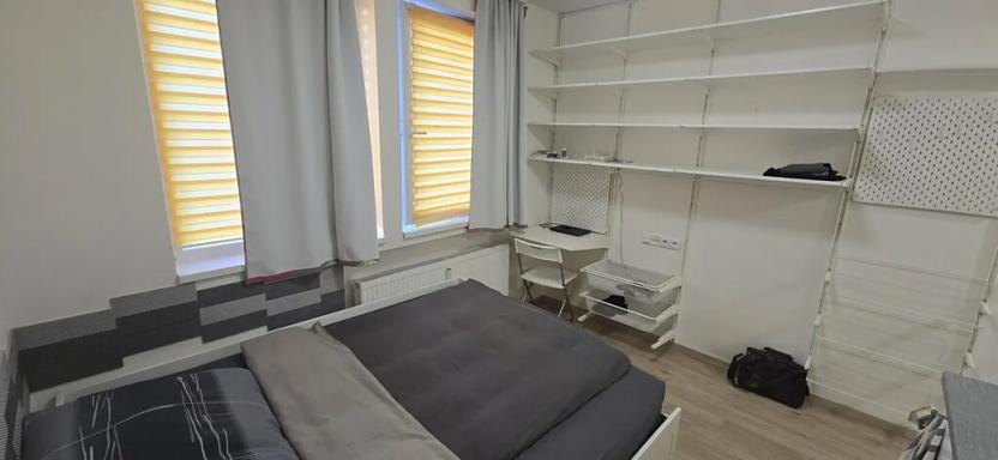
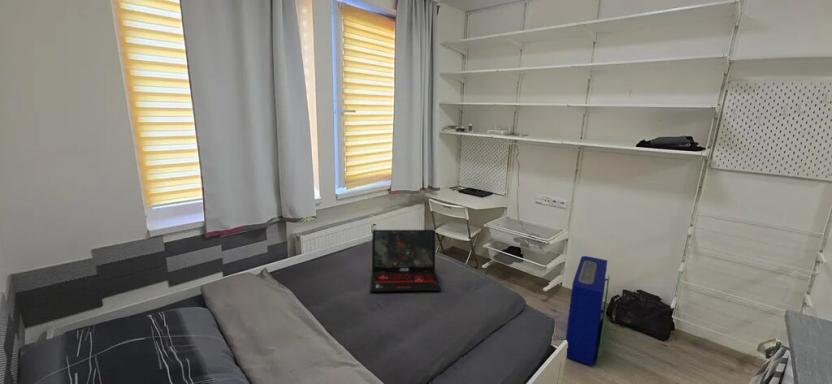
+ air purifier (588, 304)
+ laptop (404, 259)
